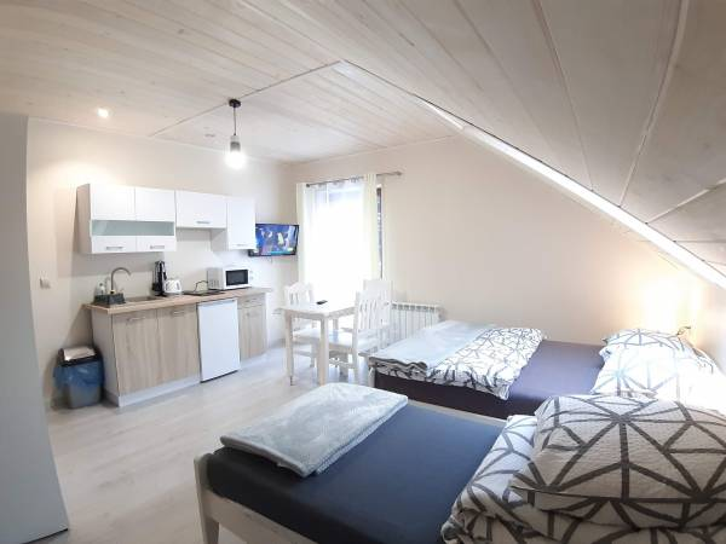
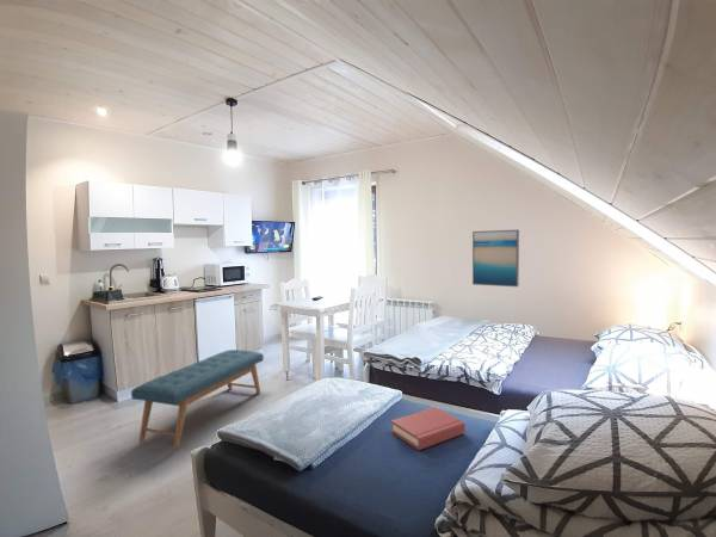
+ bench (206, 389)
+ hardback book (427, 427)
+ wall art (494, 258)
